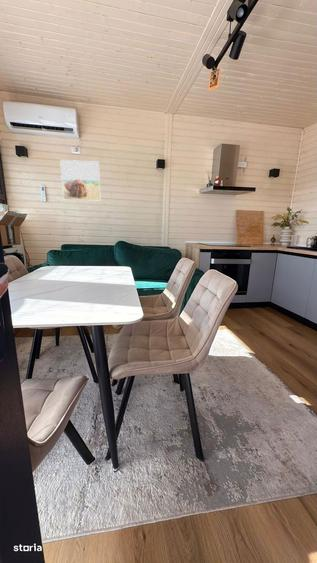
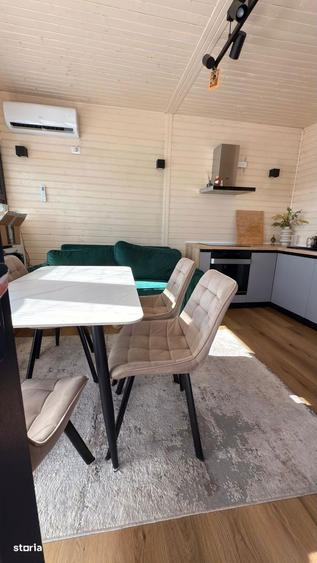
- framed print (81, 180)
